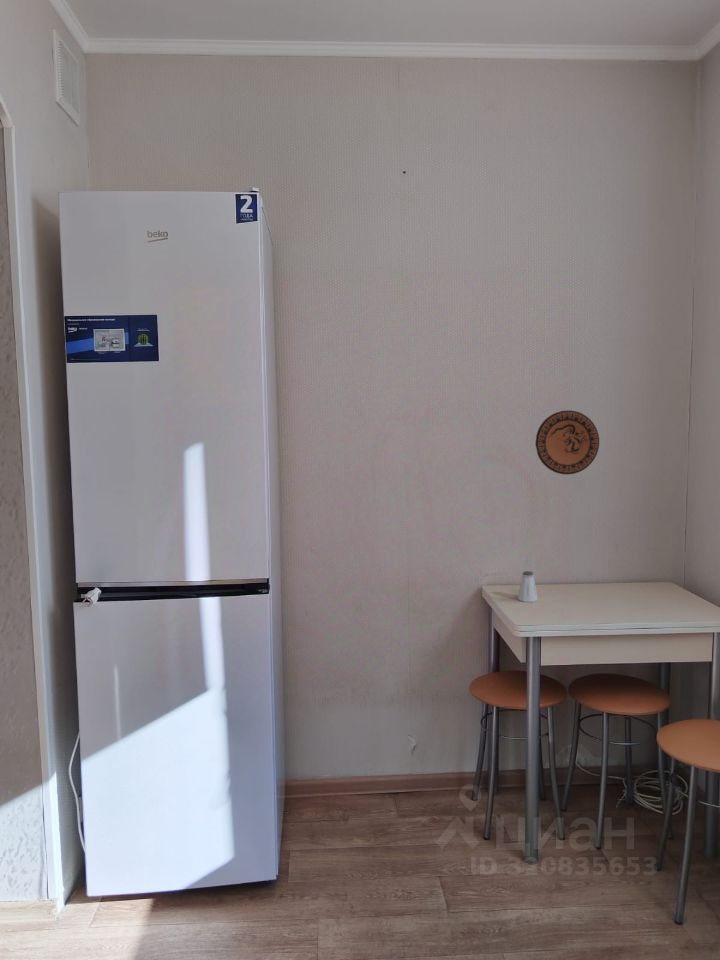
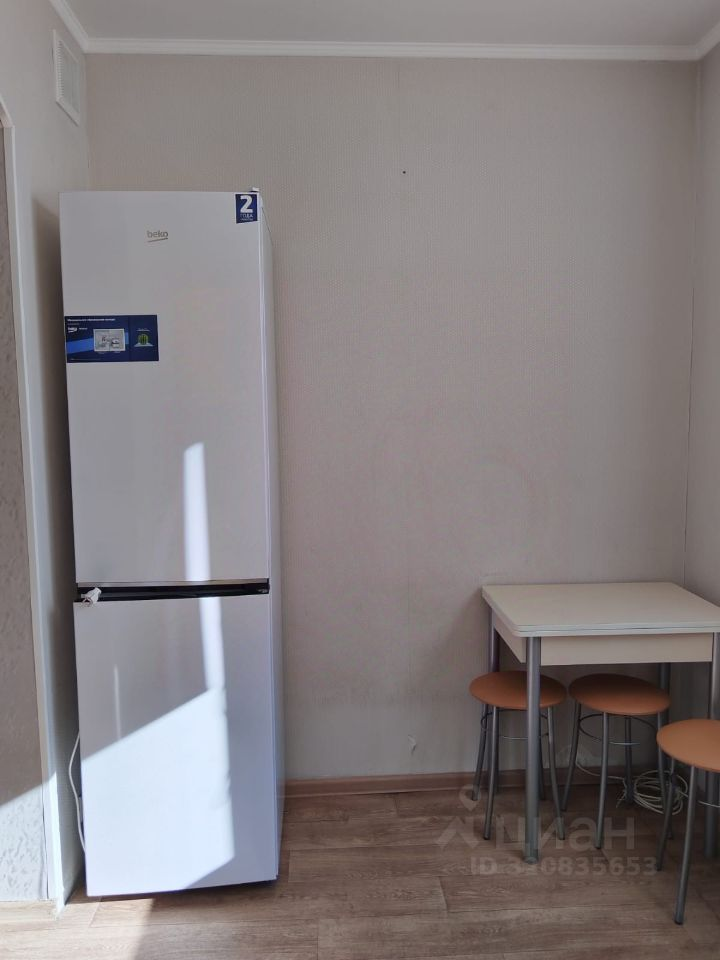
- saltshaker (527, 585)
- decorative plate (567, 442)
